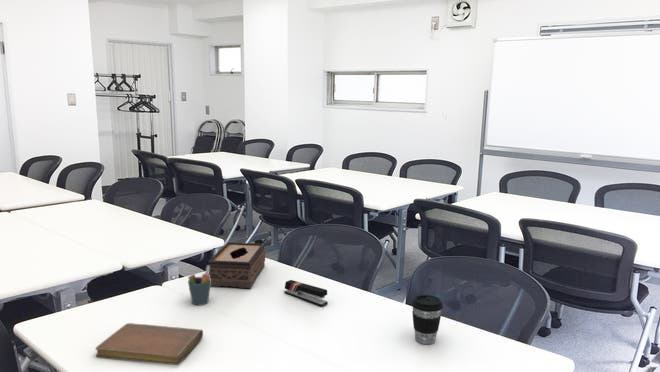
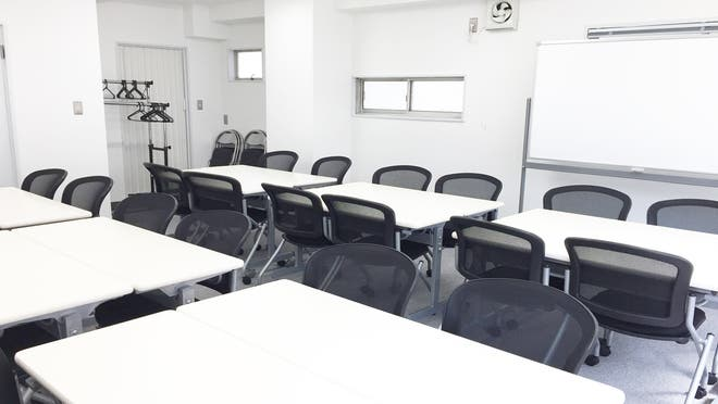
- stapler (305, 291)
- tissue box (238, 263)
- coffee cup (426, 319)
- pen holder (199, 285)
- notebook (151, 342)
